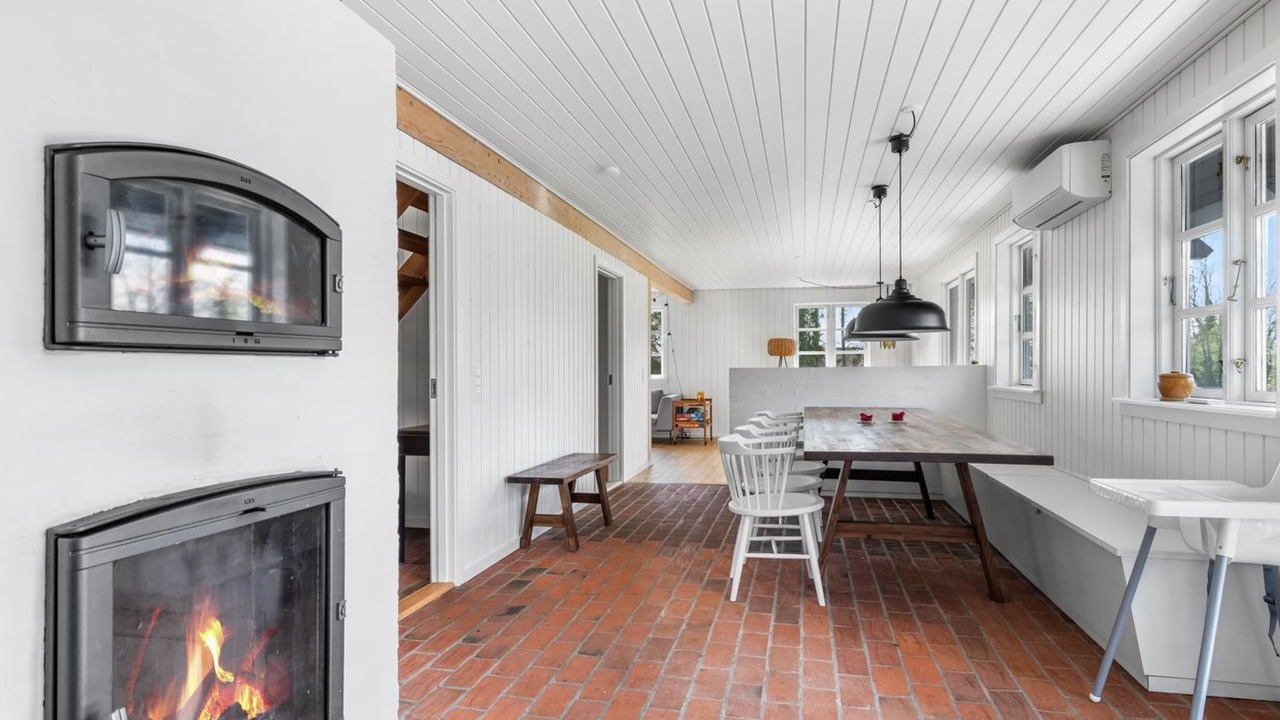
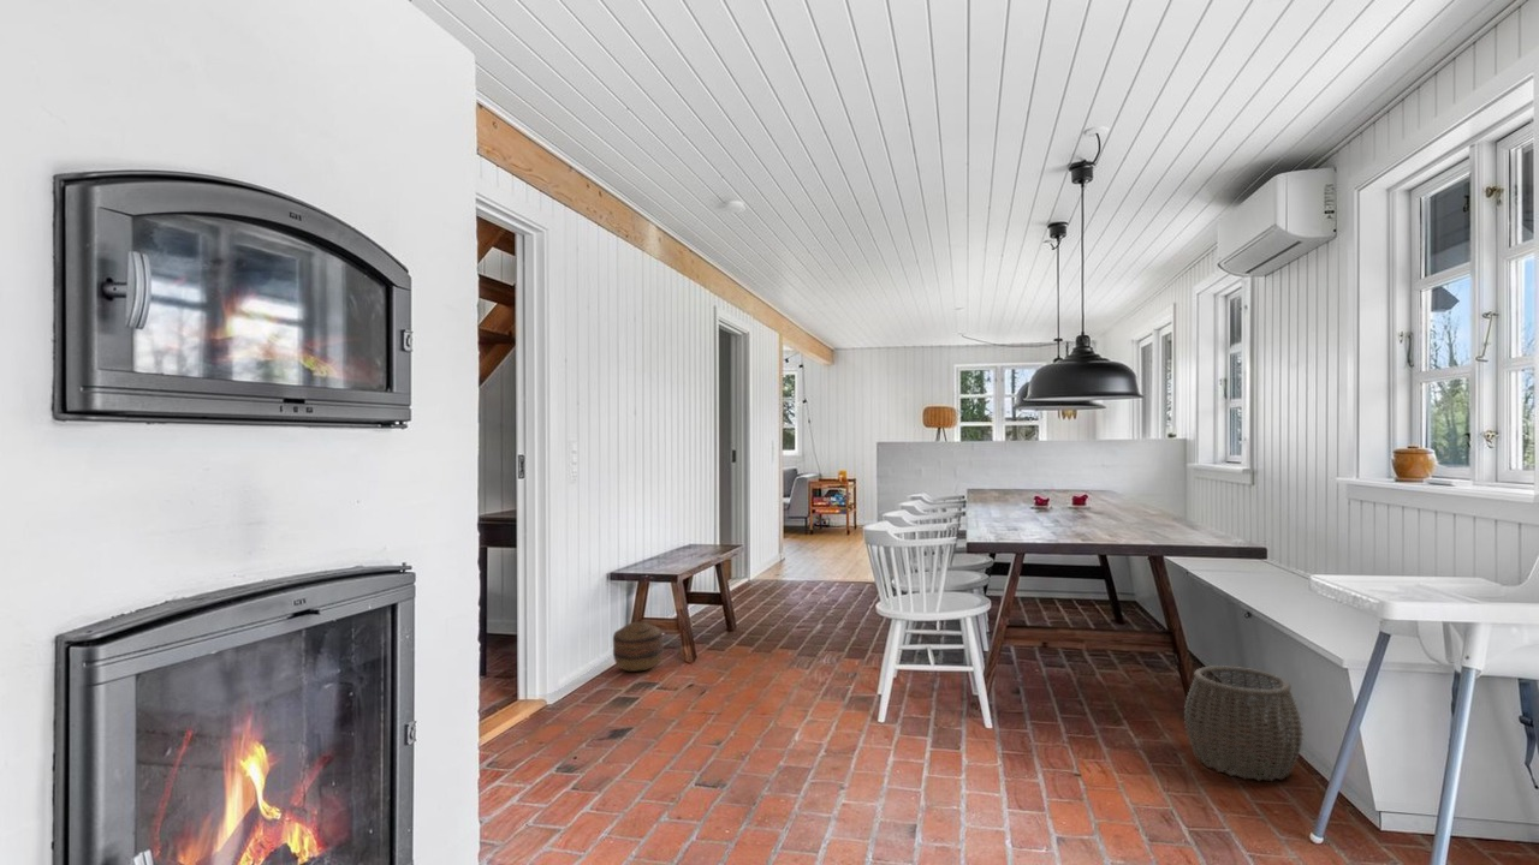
+ basket (637, 645)
+ woven basket (1242, 721)
